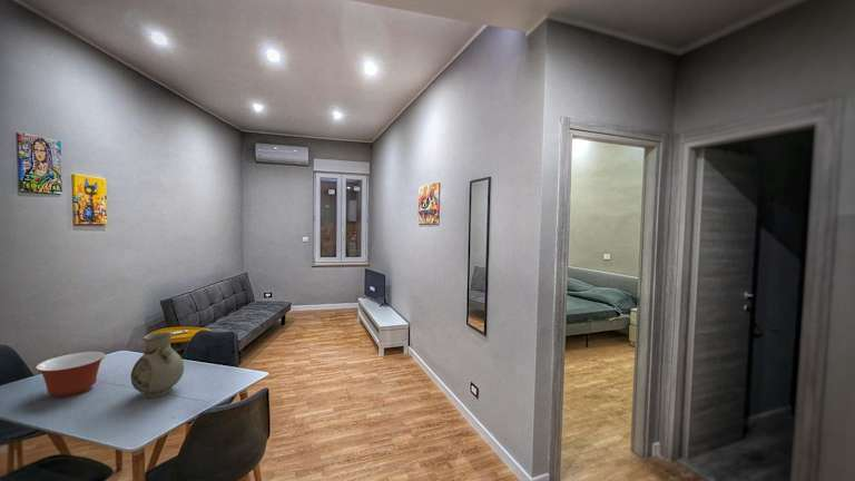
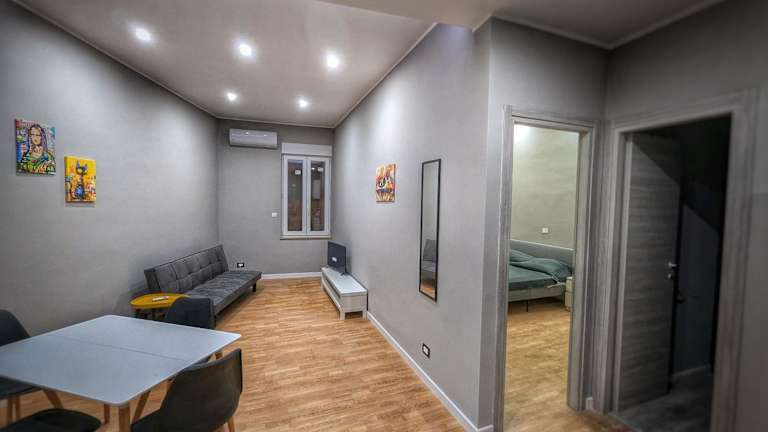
- vase (158, 363)
- mixing bowl (72, 375)
